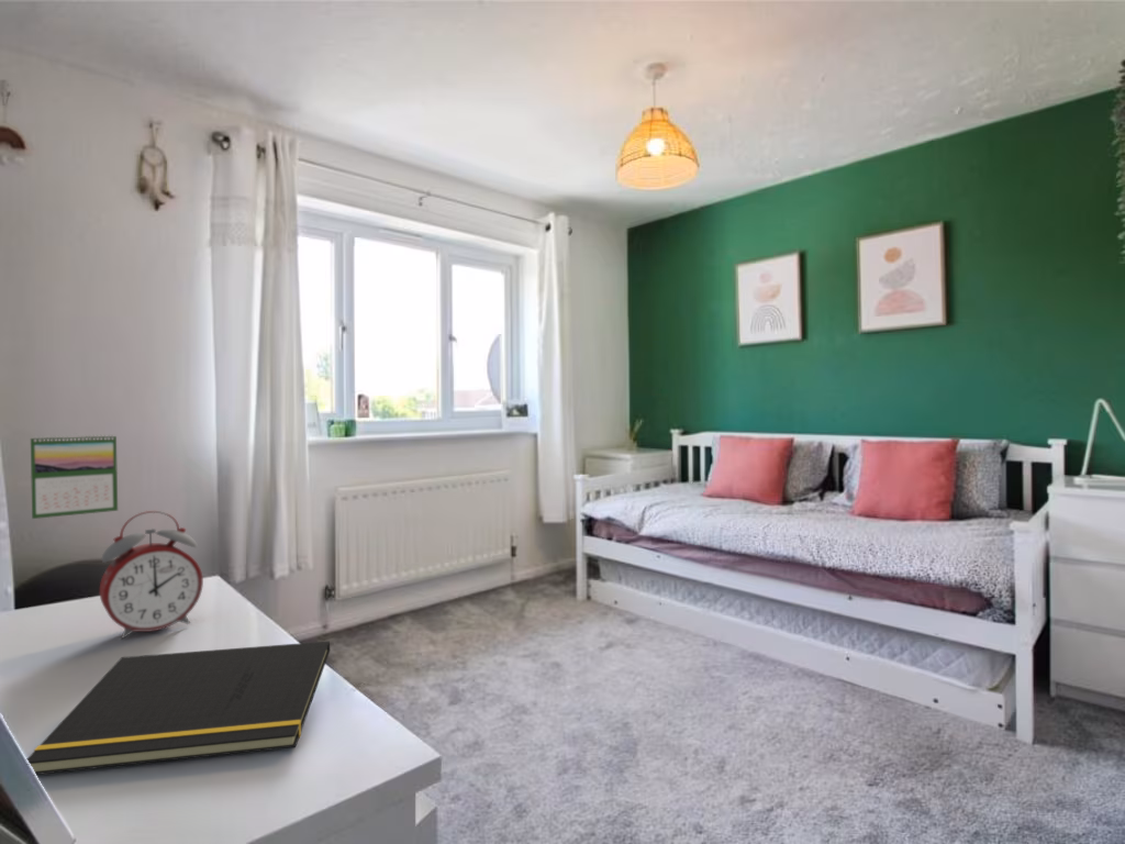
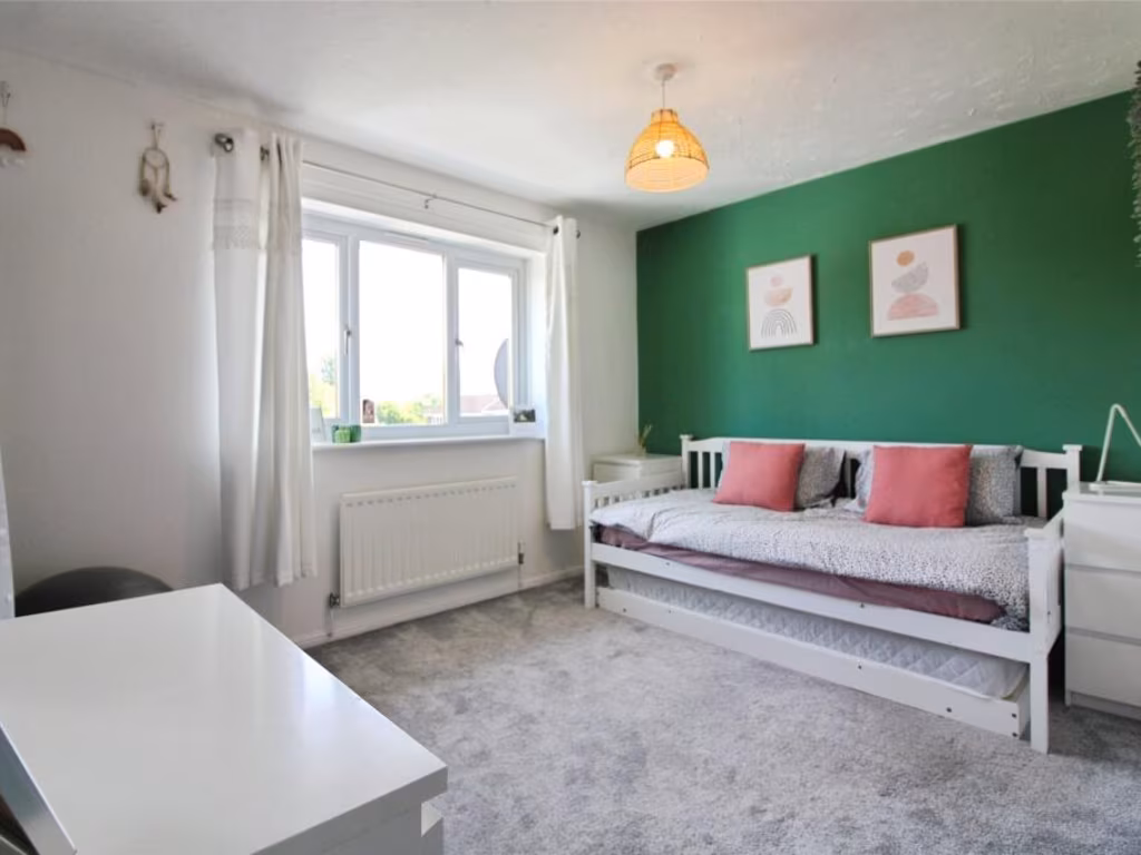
- alarm clock (152, 569)
- calendar (75, 474)
- notepad (201, 698)
